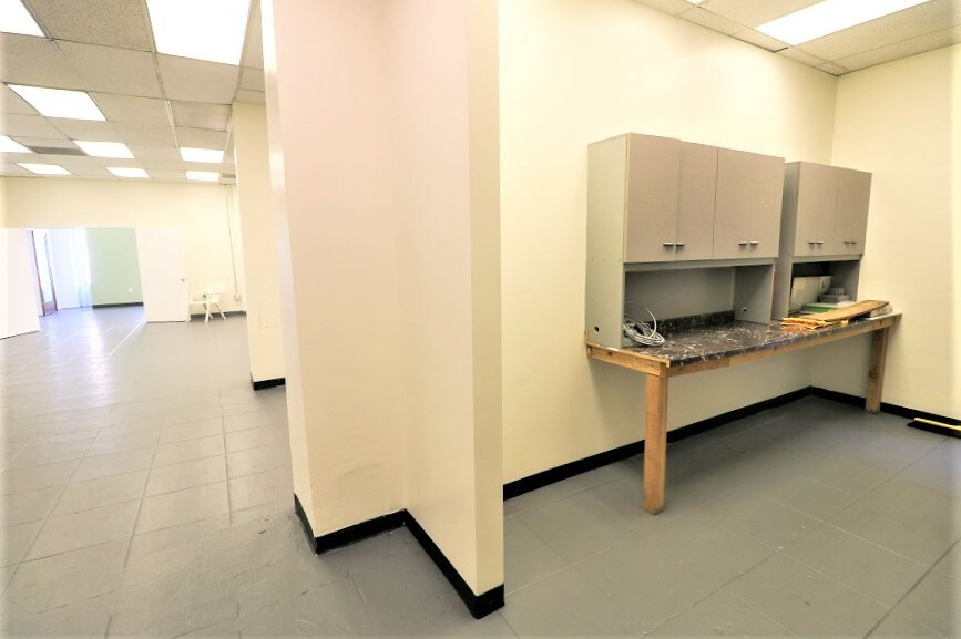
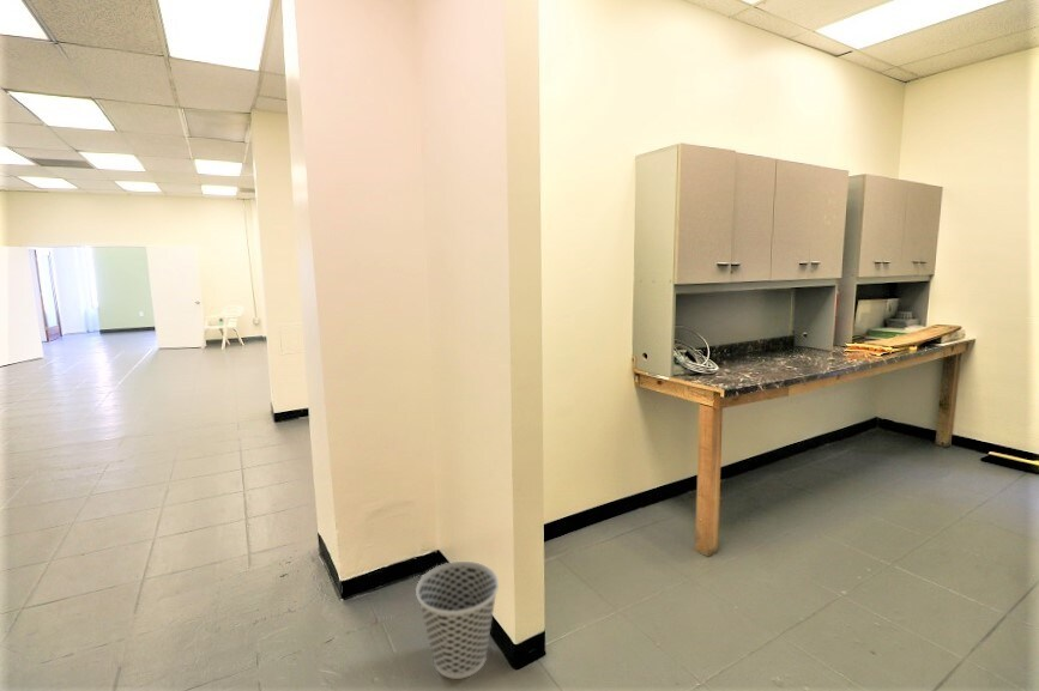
+ wastebasket (459, 620)
